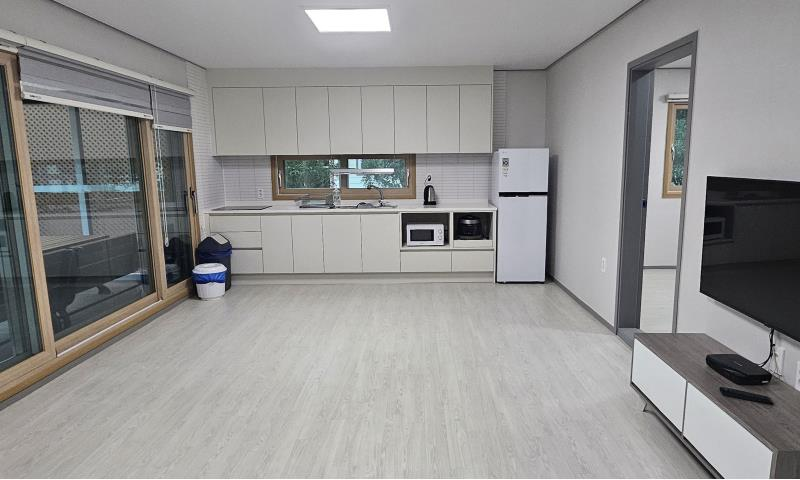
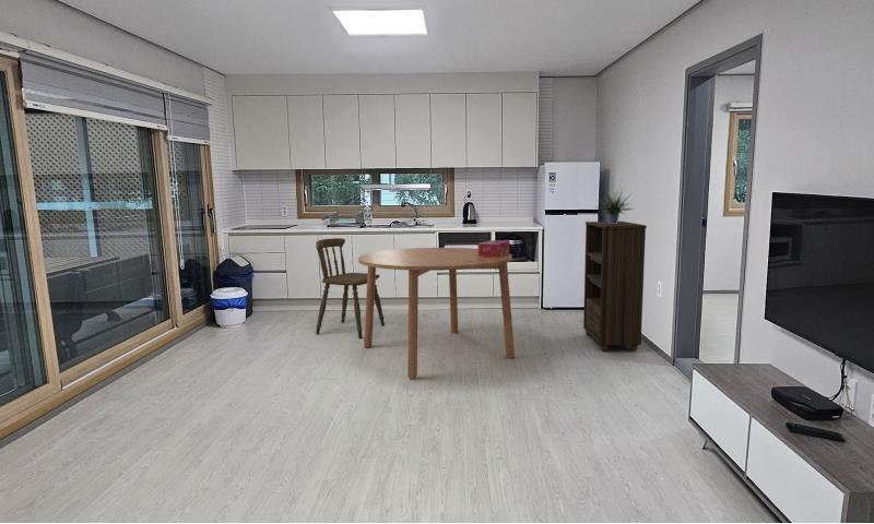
+ dining chair (349, 285)
+ tissue box (494, 248)
+ dining table (450, 303)
+ potted plant (615, 203)
+ bookshelf (612, 283)
